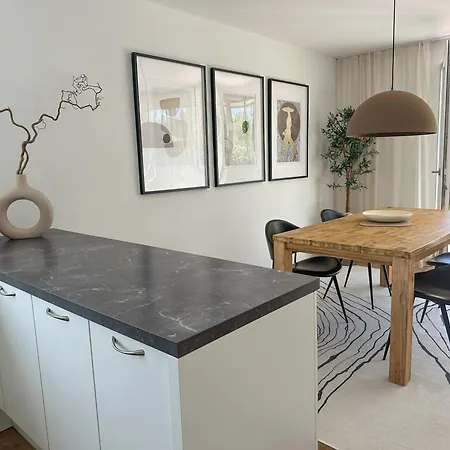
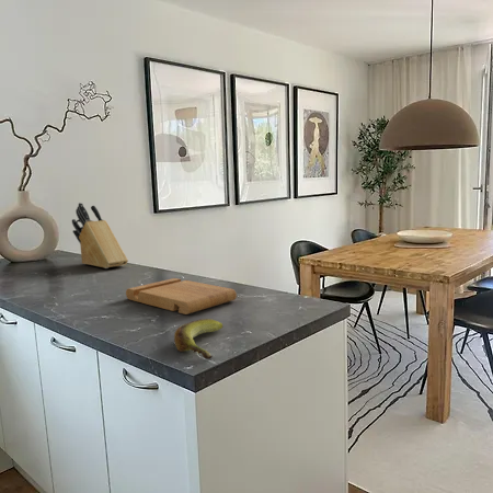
+ knife block (98, 233)
+ cutting board (180, 294)
+ banana (207, 331)
